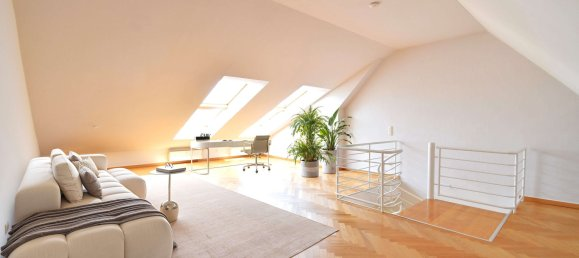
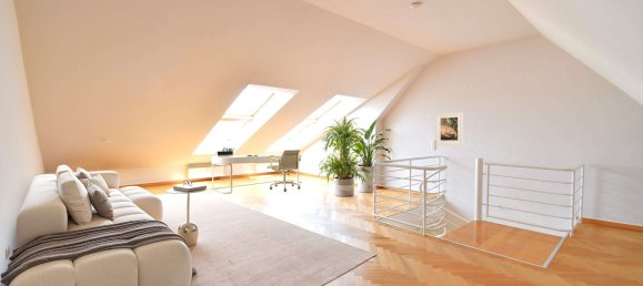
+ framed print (449, 129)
